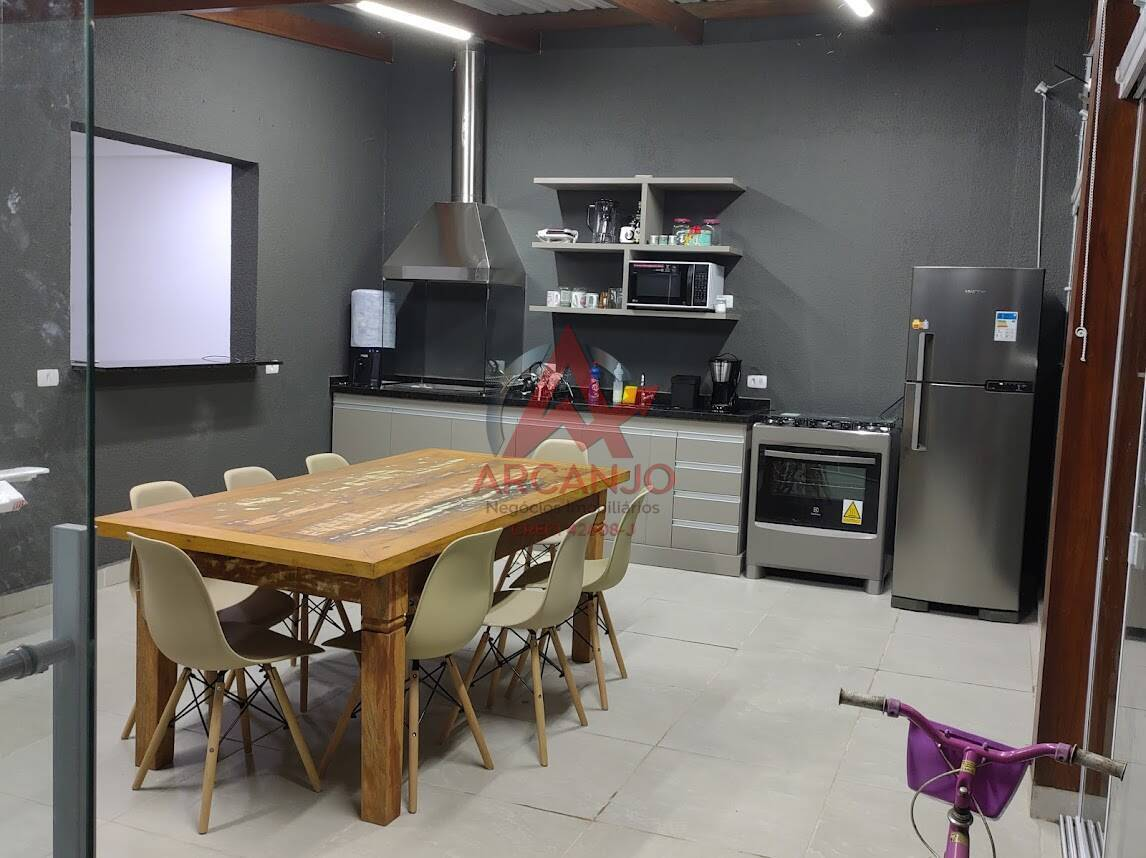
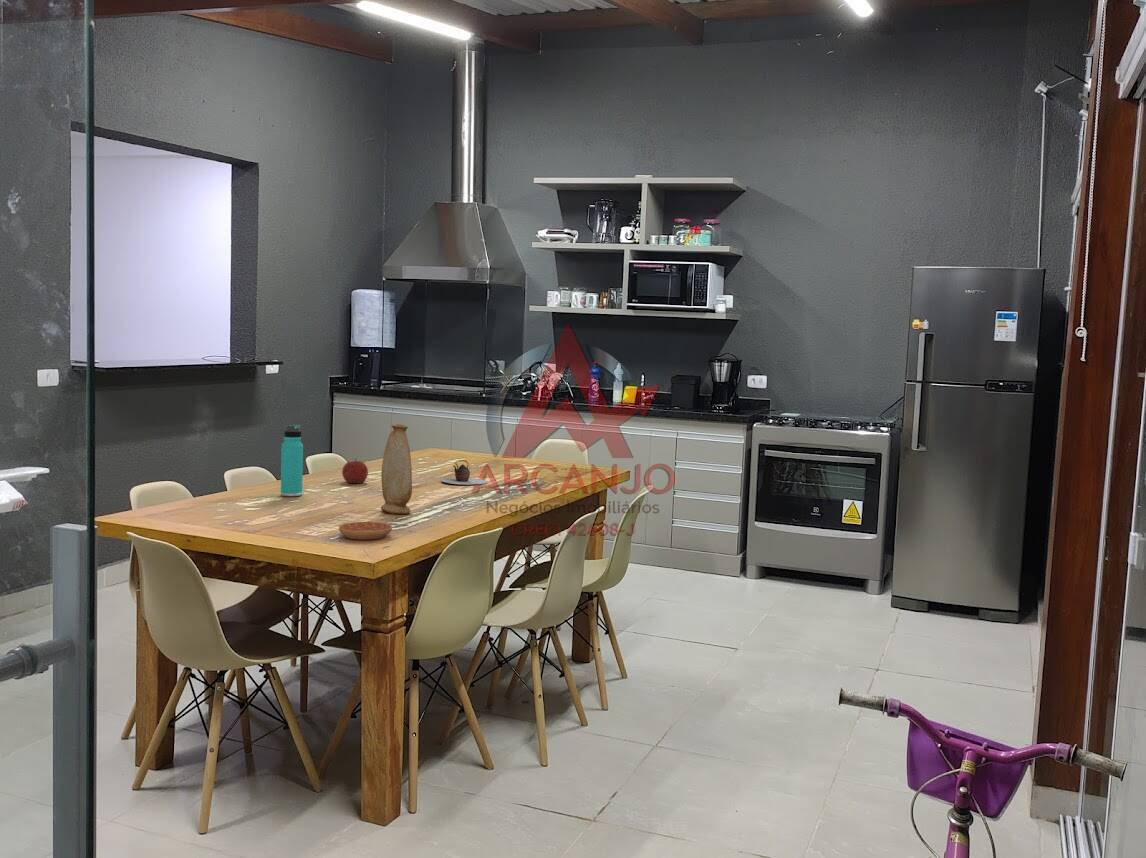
+ vase (396, 468)
+ teapot (464, 470)
+ saucer (365, 531)
+ thermos bottle (292, 460)
+ fruit (355, 470)
